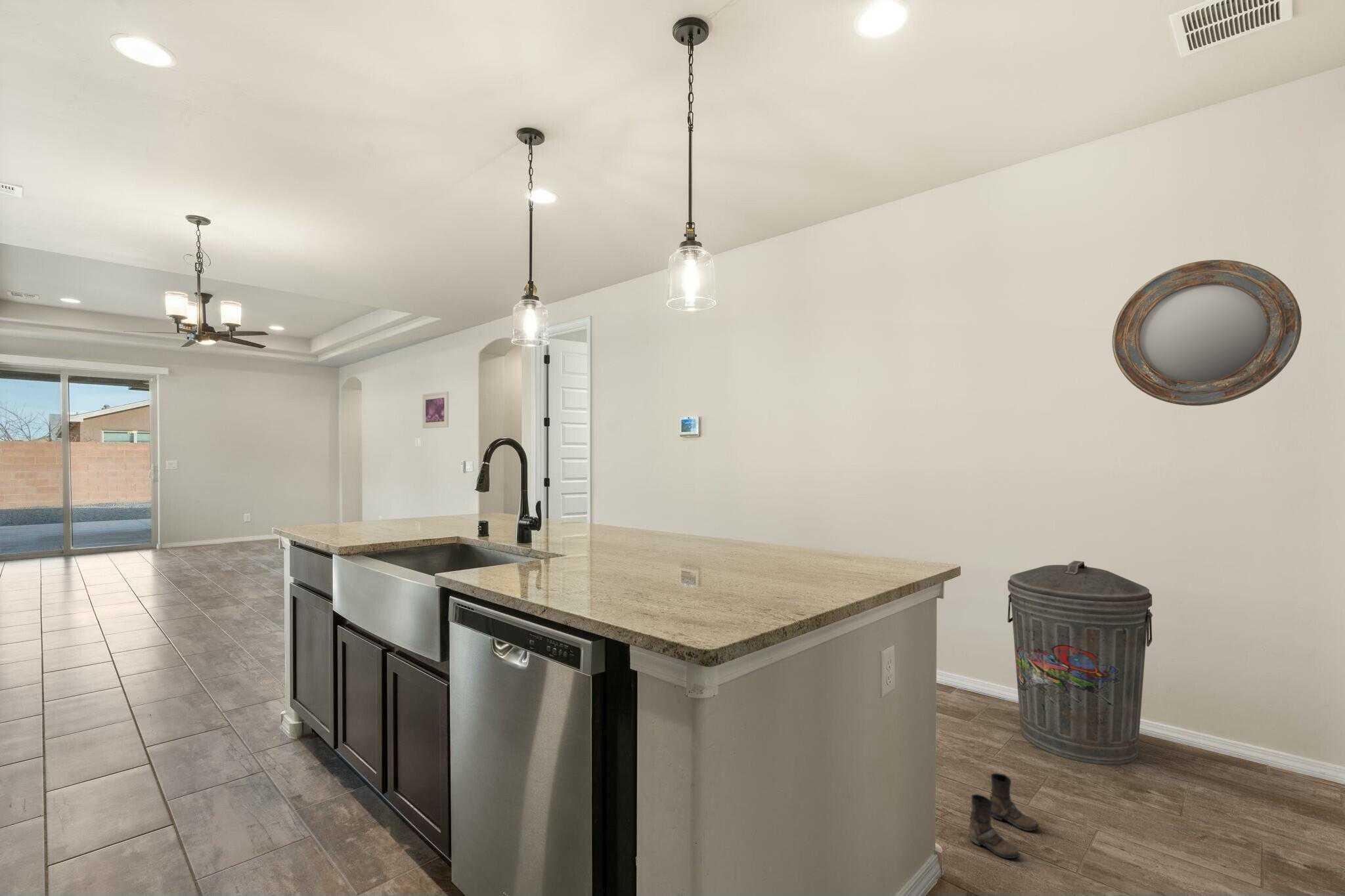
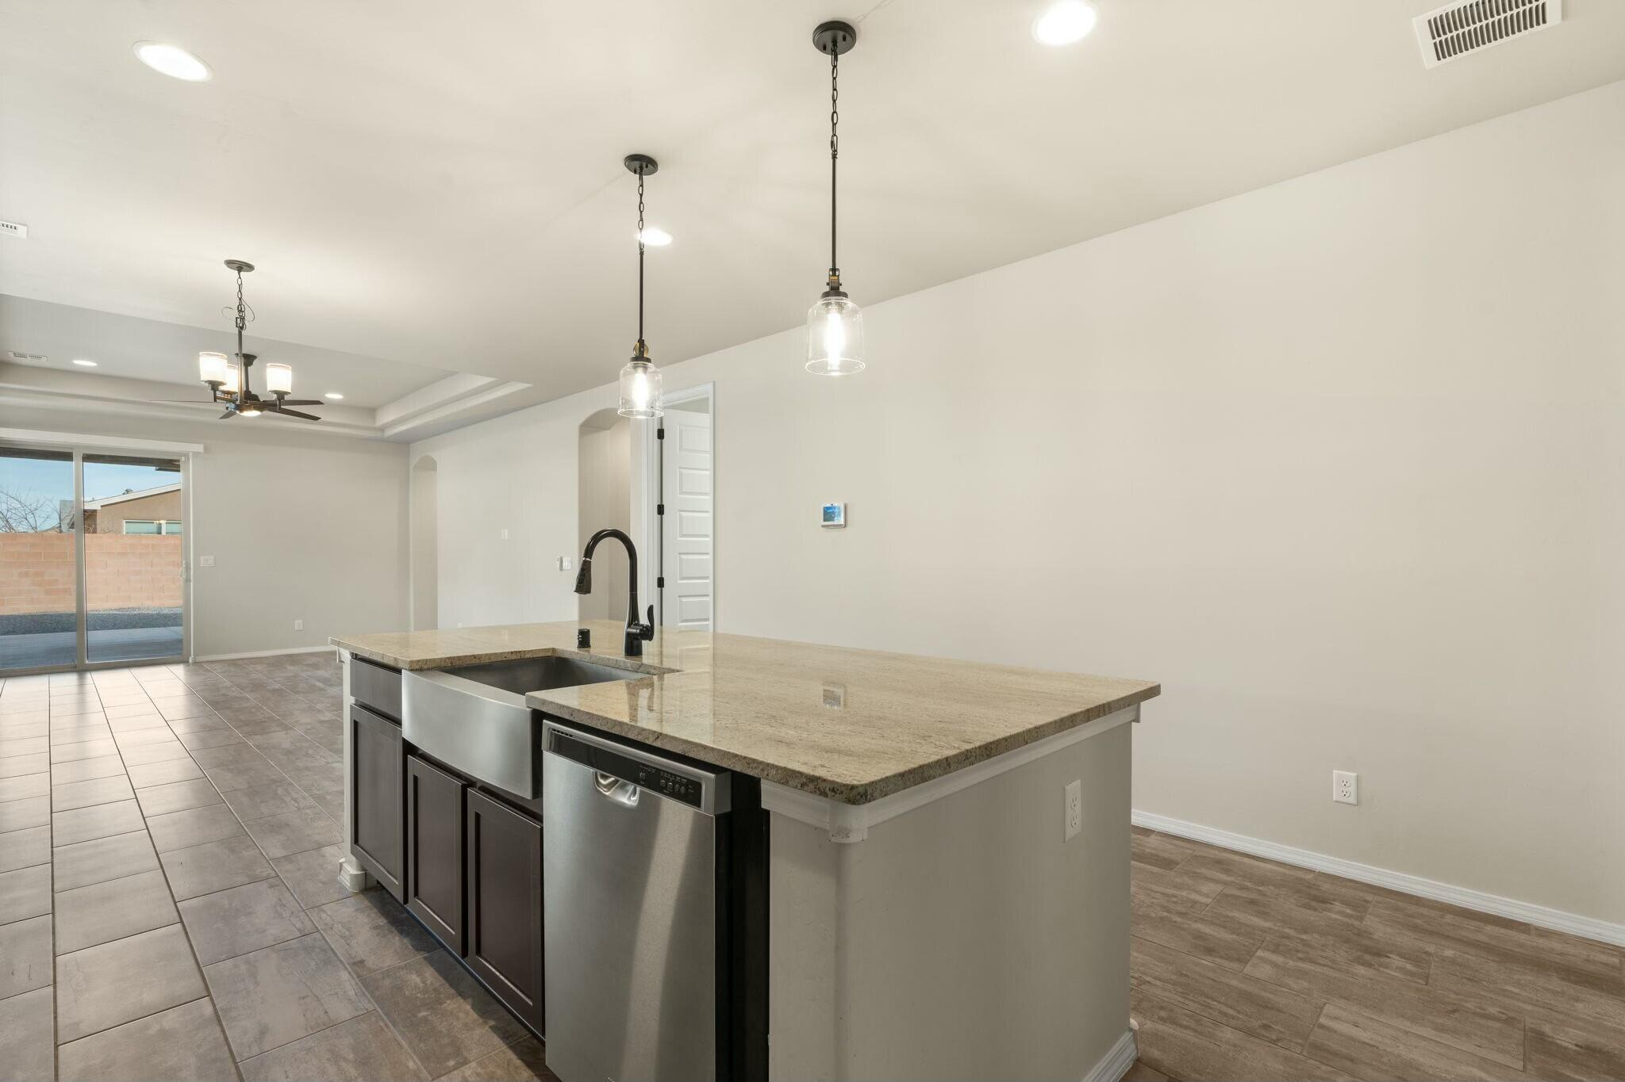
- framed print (435, 410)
- boots (1003, 814)
- trash can (1076, 651)
- home mirror (1199, 333)
